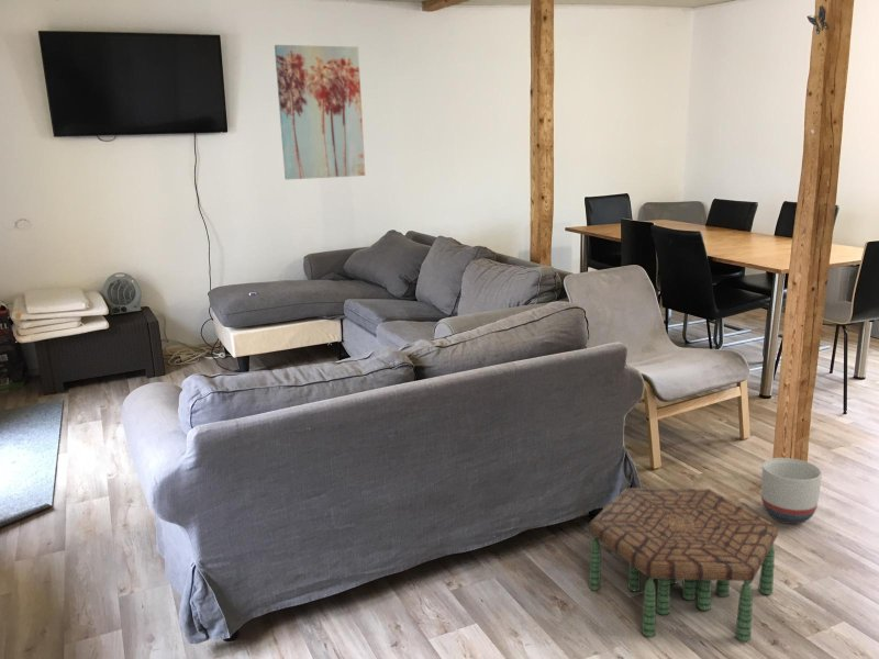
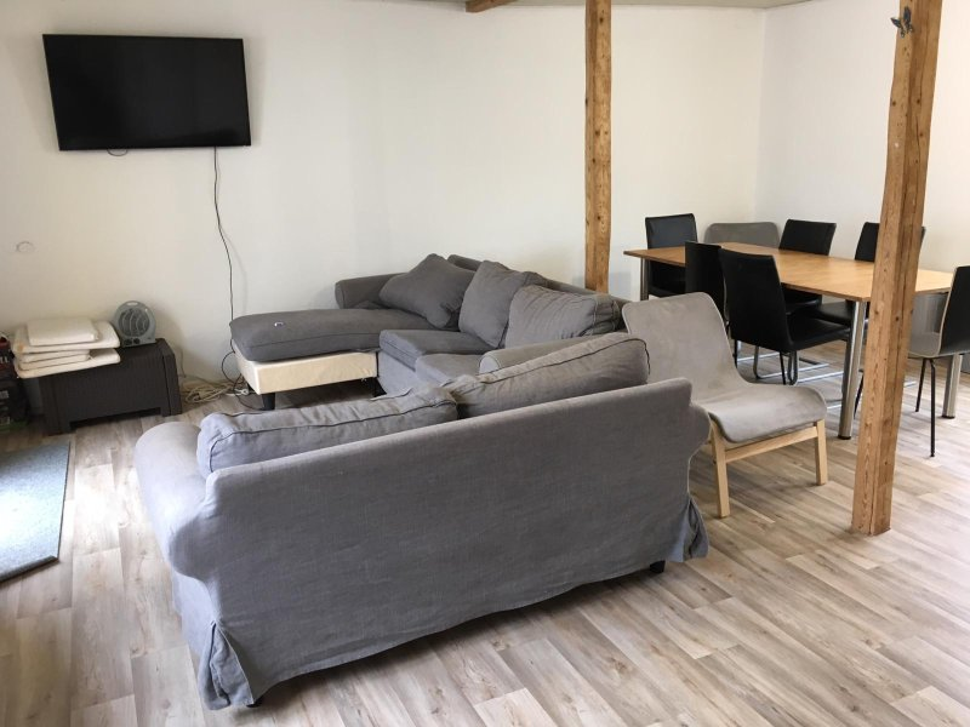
- side table (680, 556)
- wall art (321, 113)
- planter (789, 494)
